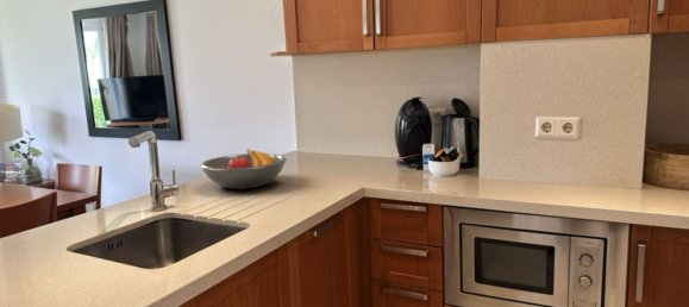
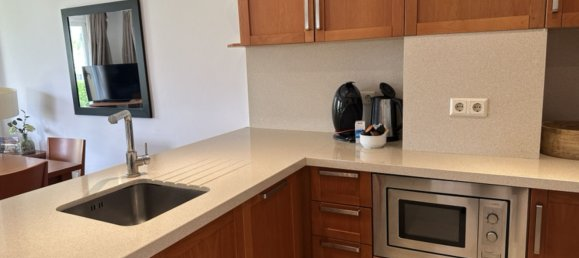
- fruit bowl (244, 169)
